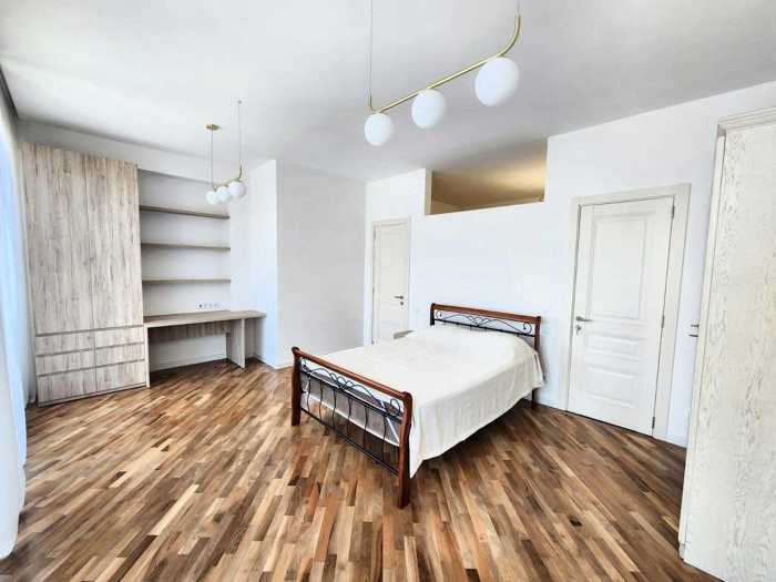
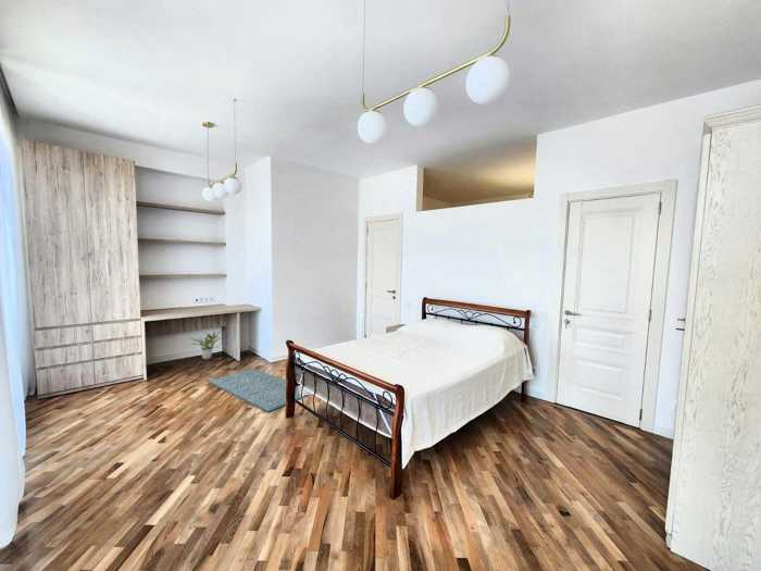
+ rug (259, 386)
+ potted plant (210, 345)
